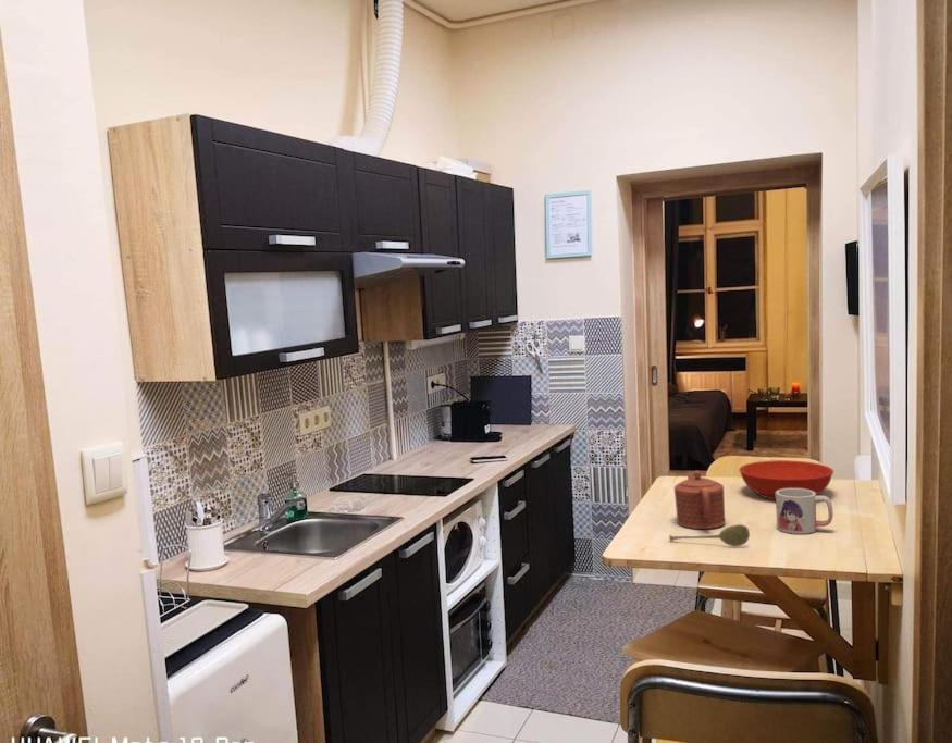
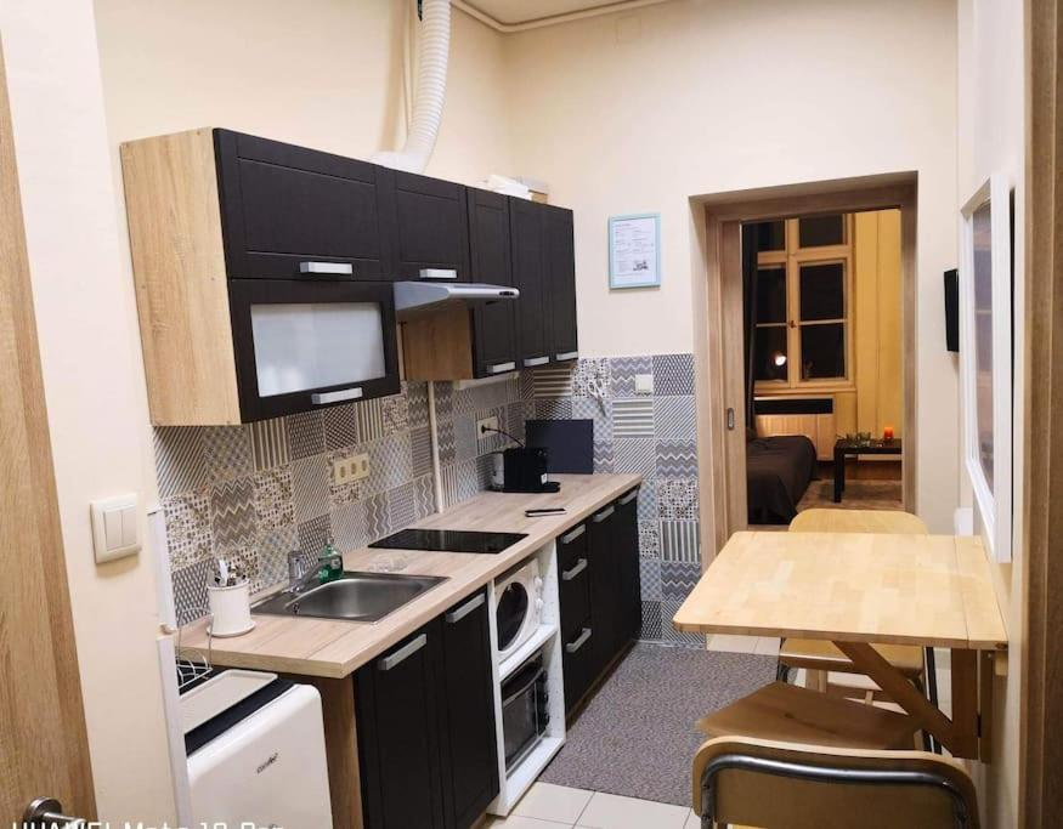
- soupspoon (708, 535)
- bowl (786, 481)
- teapot (698, 496)
- mug (804, 510)
